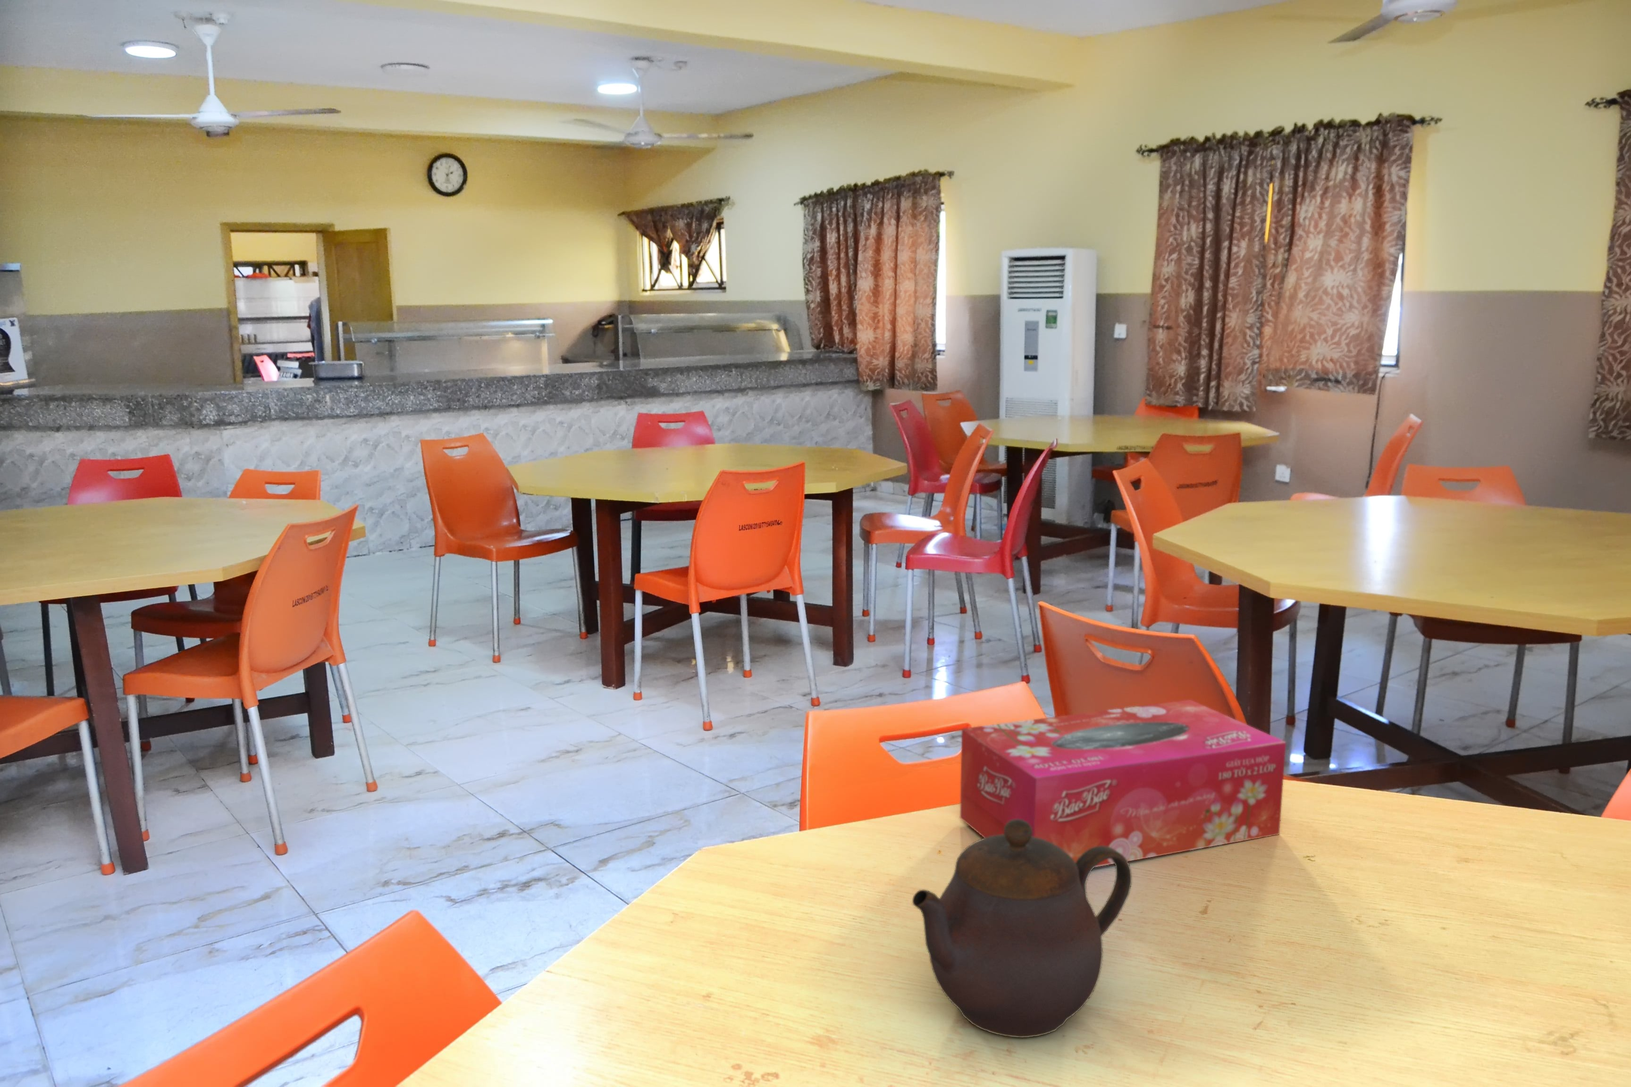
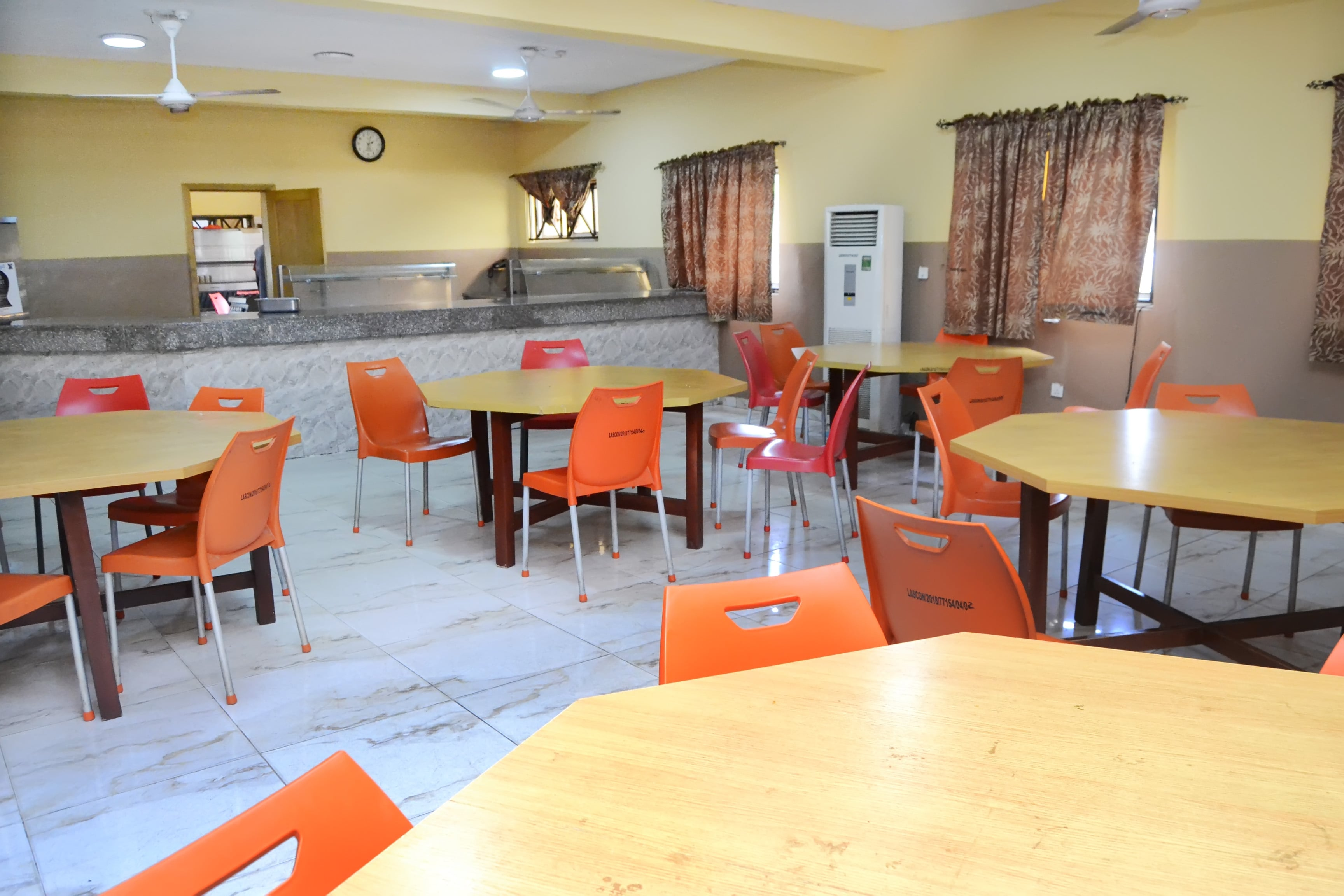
- tissue box (1119, 781)
- teapot (1025, 912)
